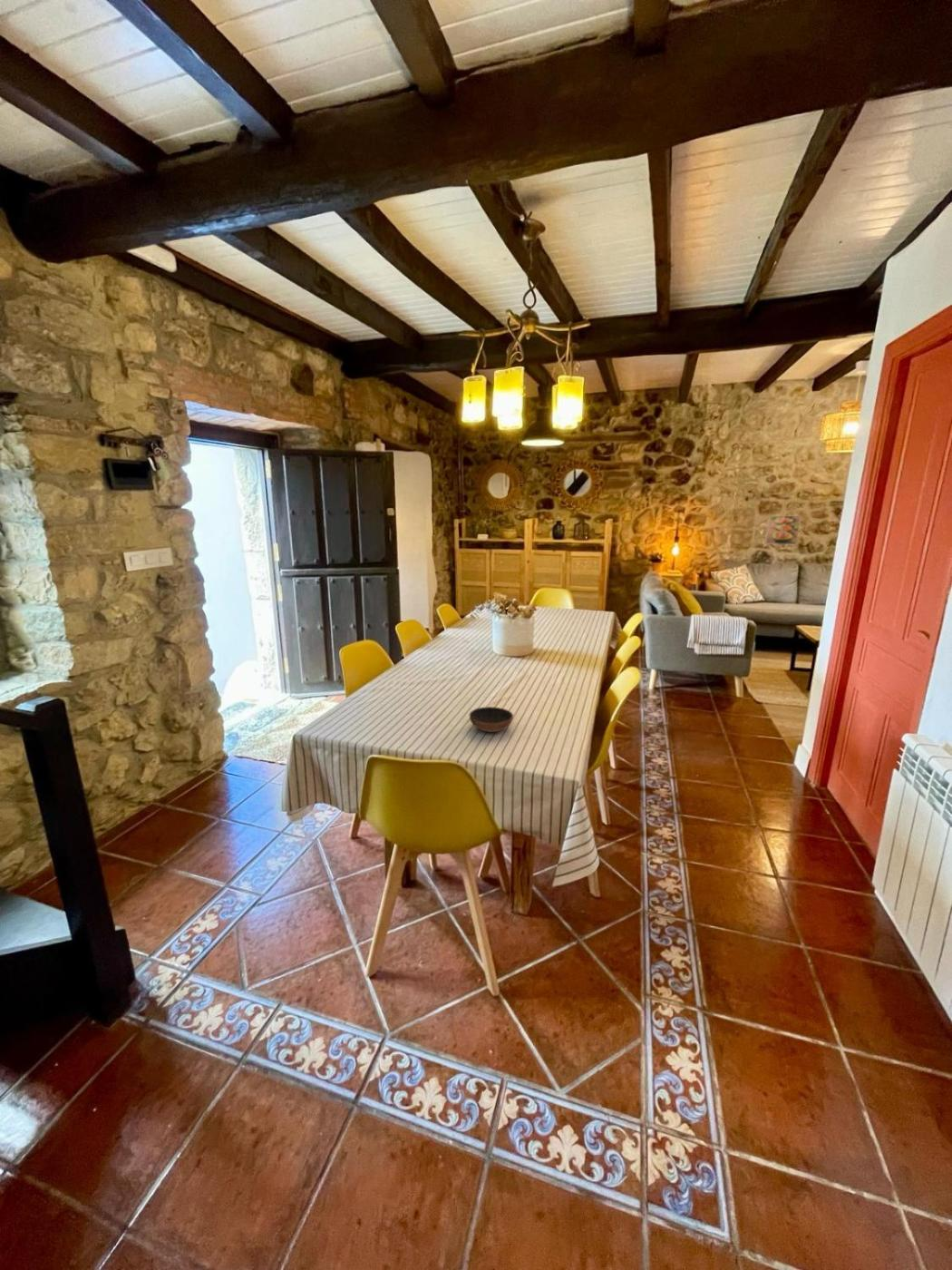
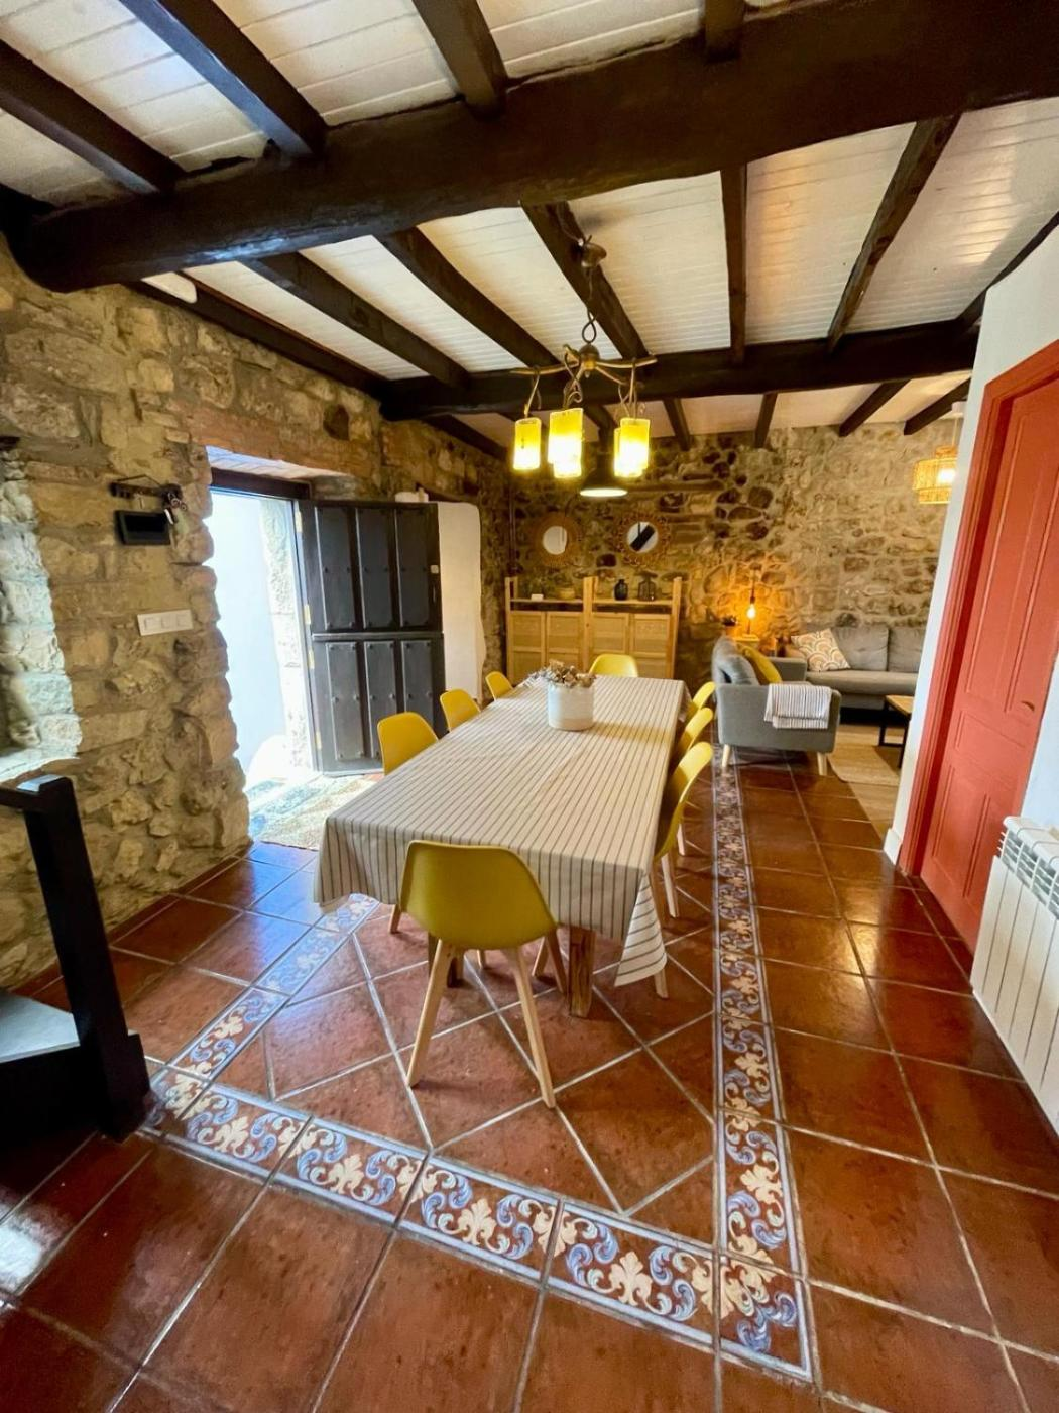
- bowl (491, 721)
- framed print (782, 530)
